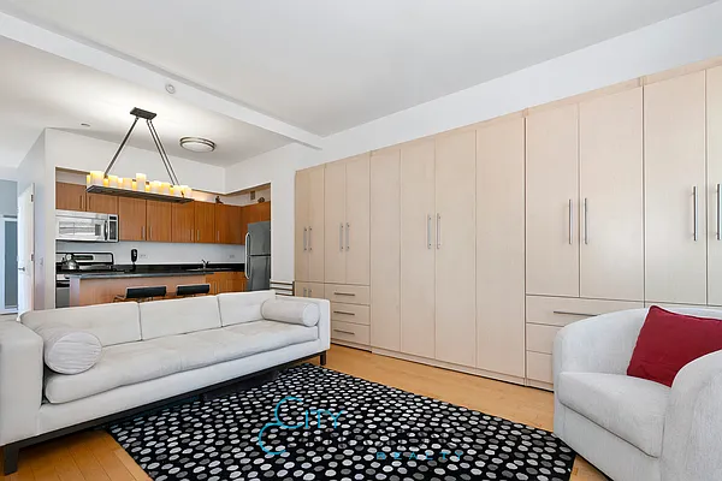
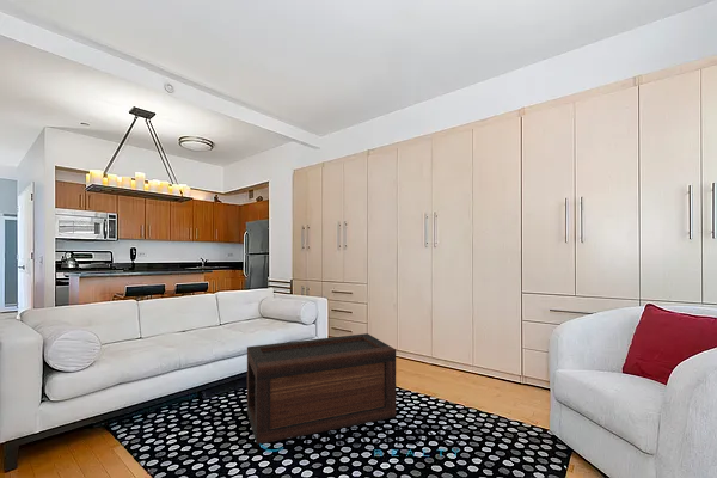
+ coffee table (320, 381)
